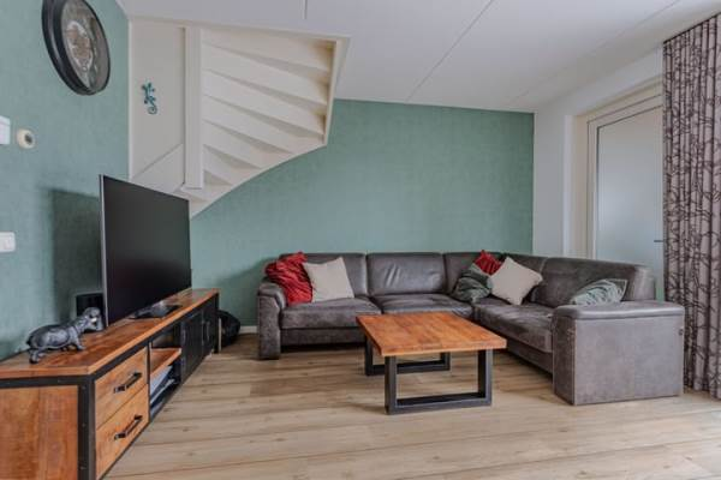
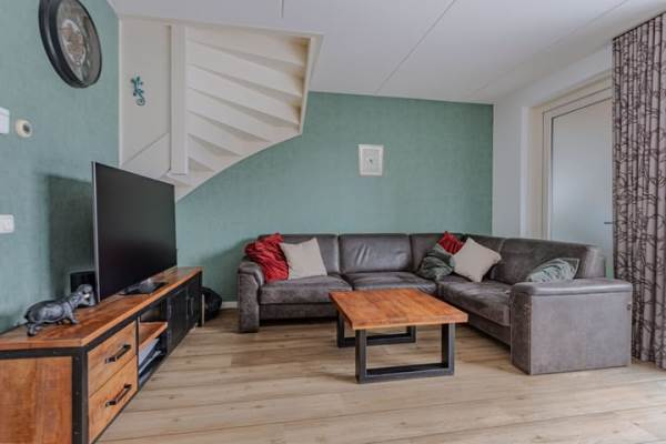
+ wall art (371, 160)
